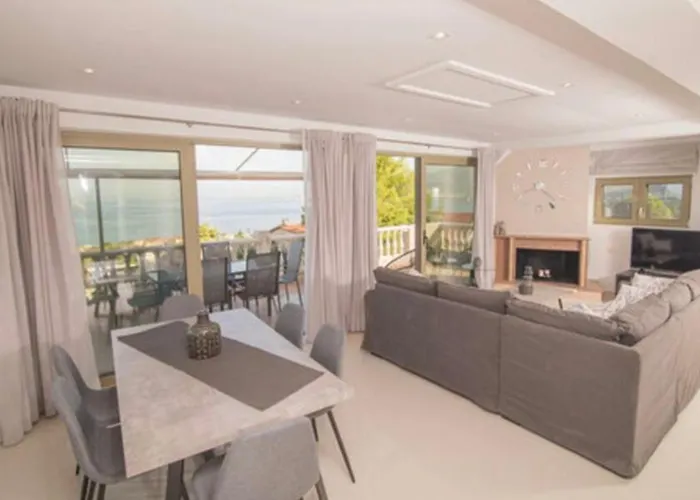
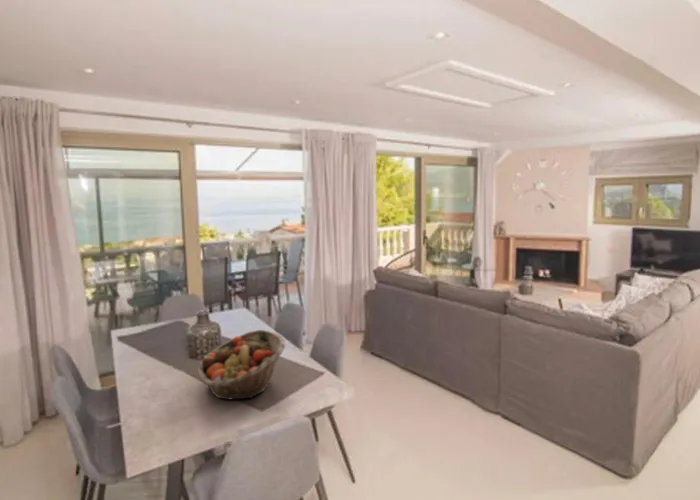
+ fruit basket (242, 362)
